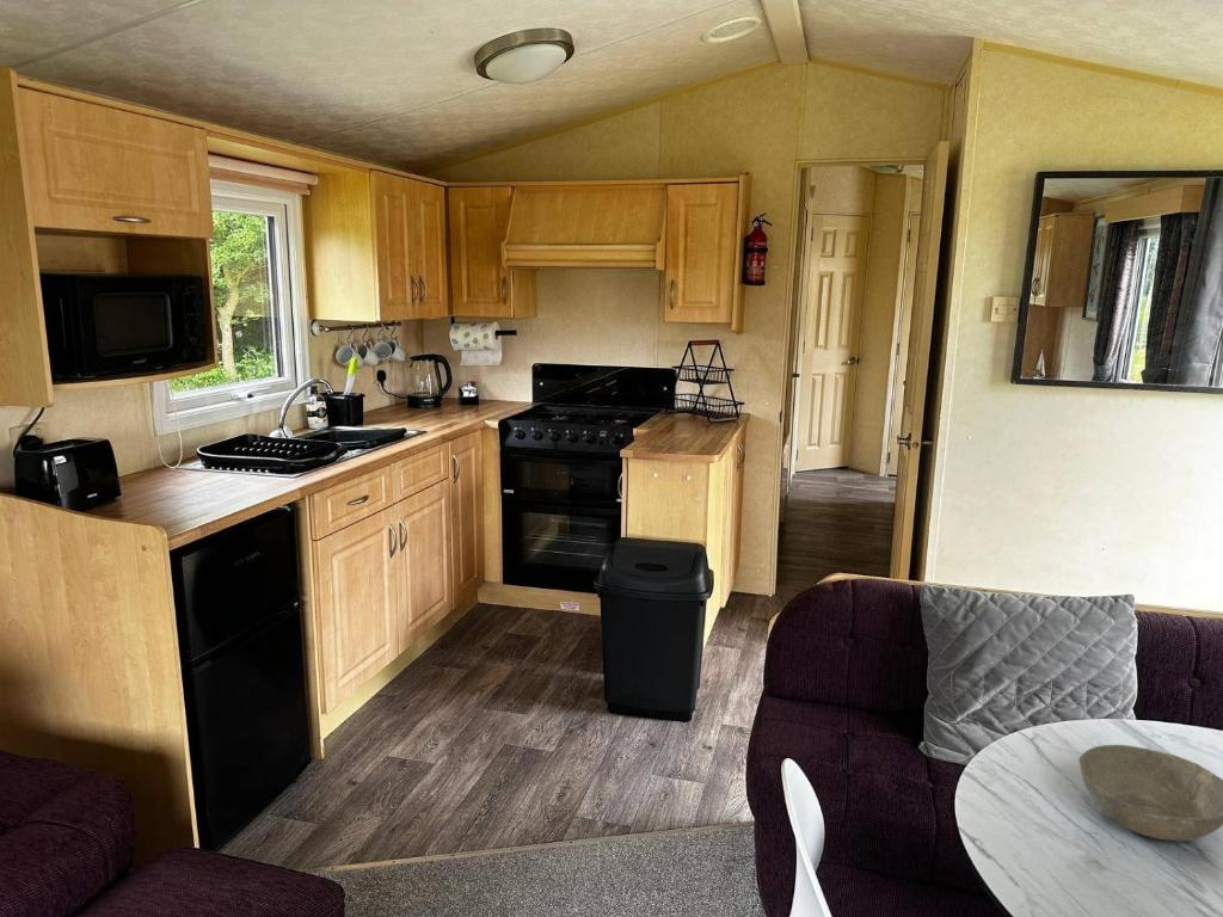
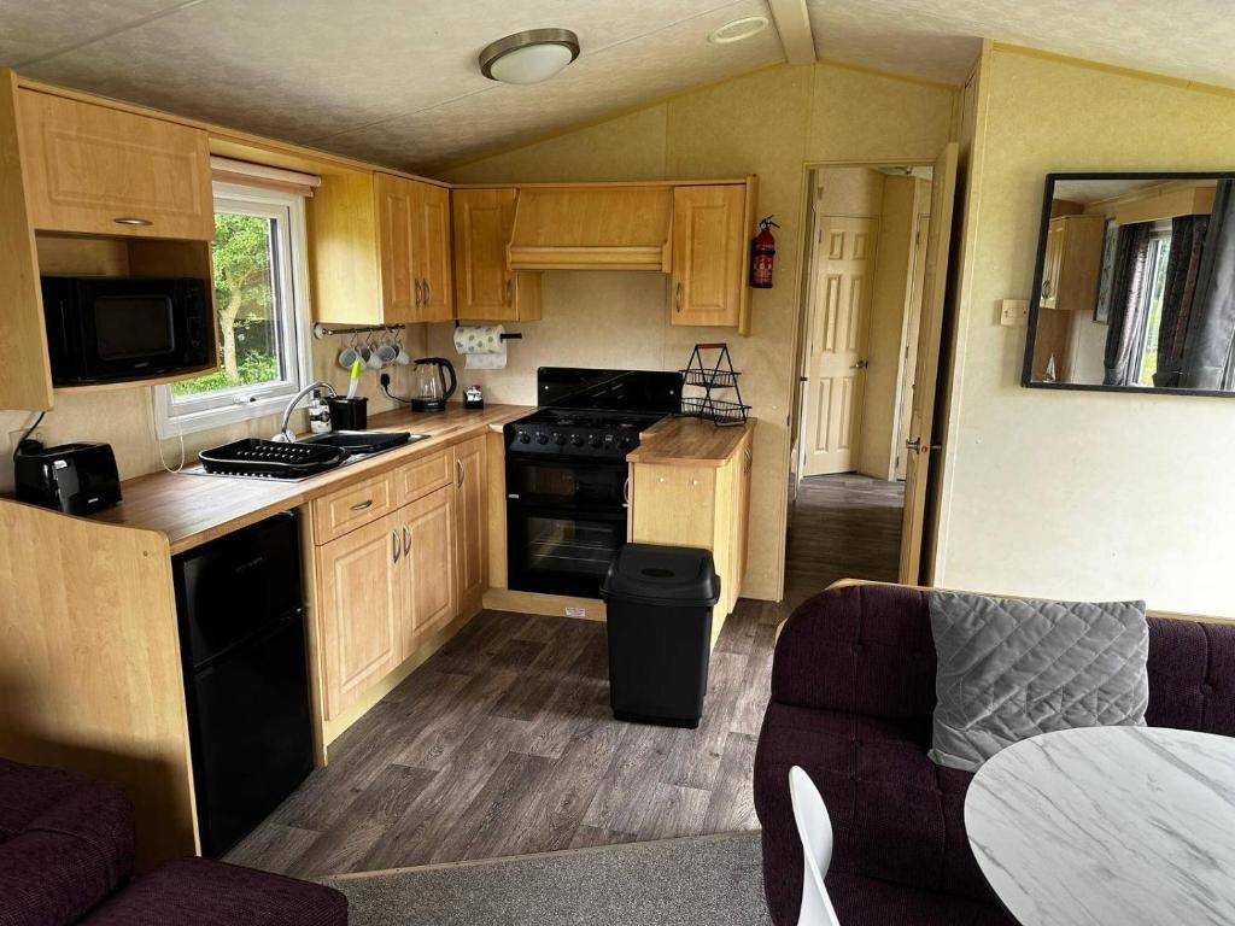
- bowl (1153, 799)
